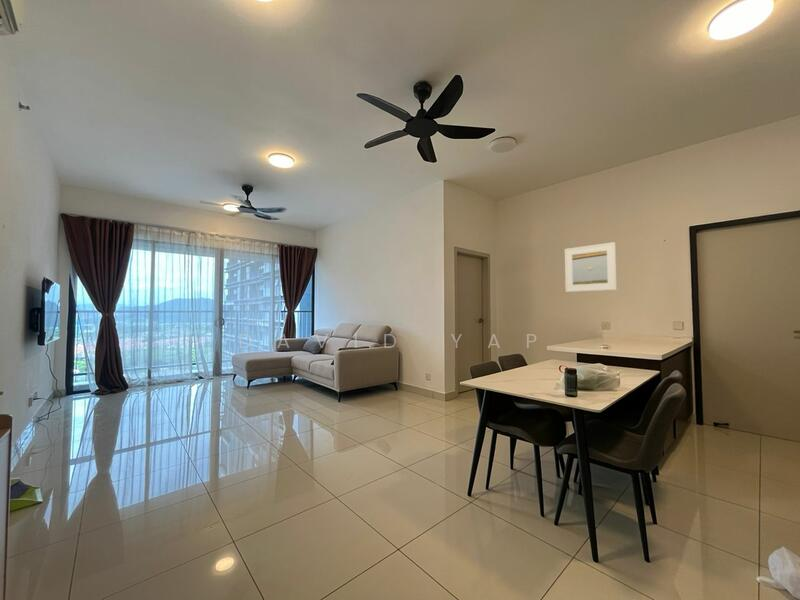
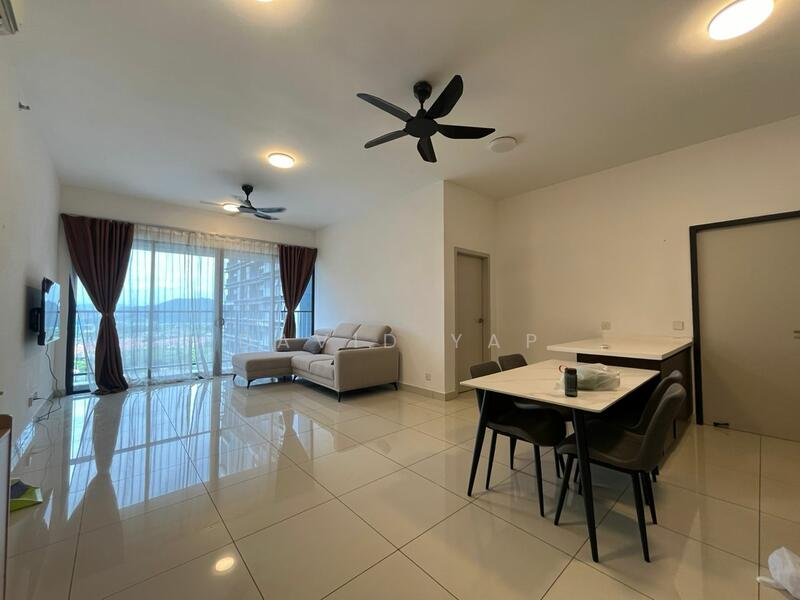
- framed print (589, 268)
